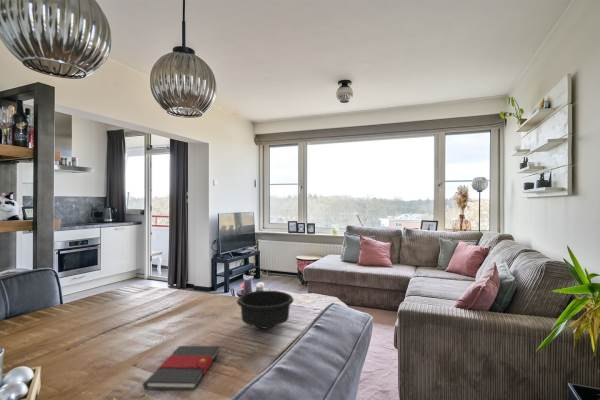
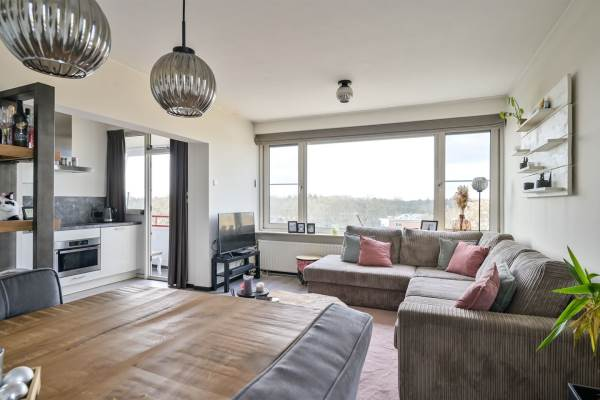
- bowl (265, 311)
- book (185, 364)
